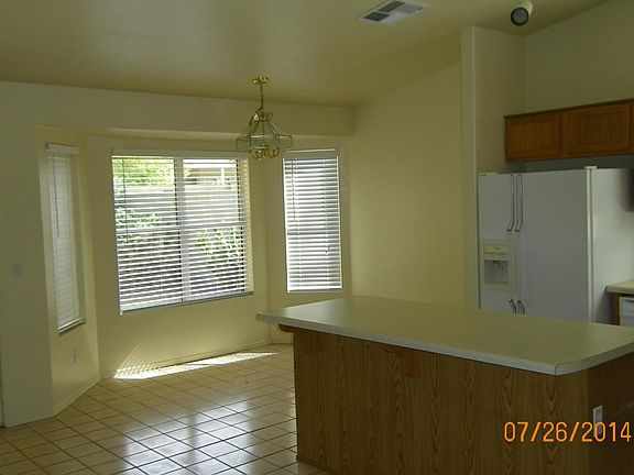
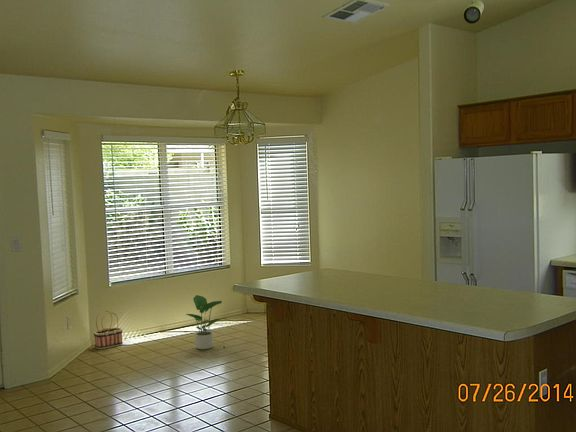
+ potted plant (203, 323)
+ basket (107, 328)
